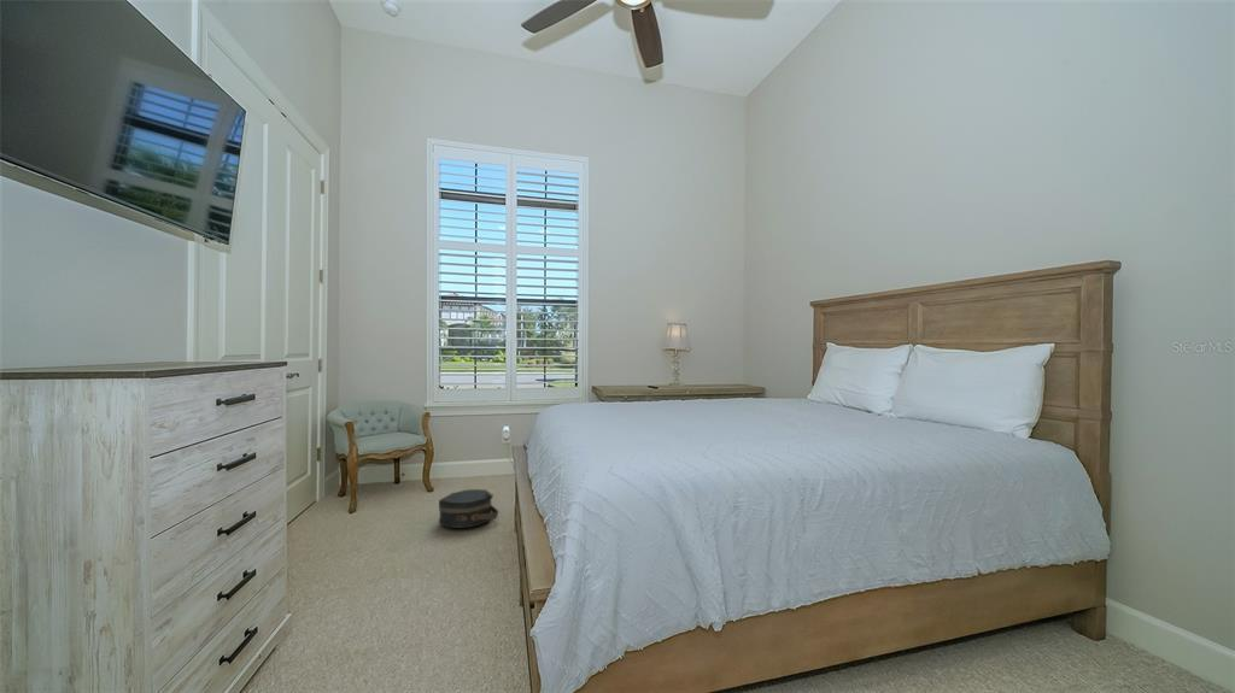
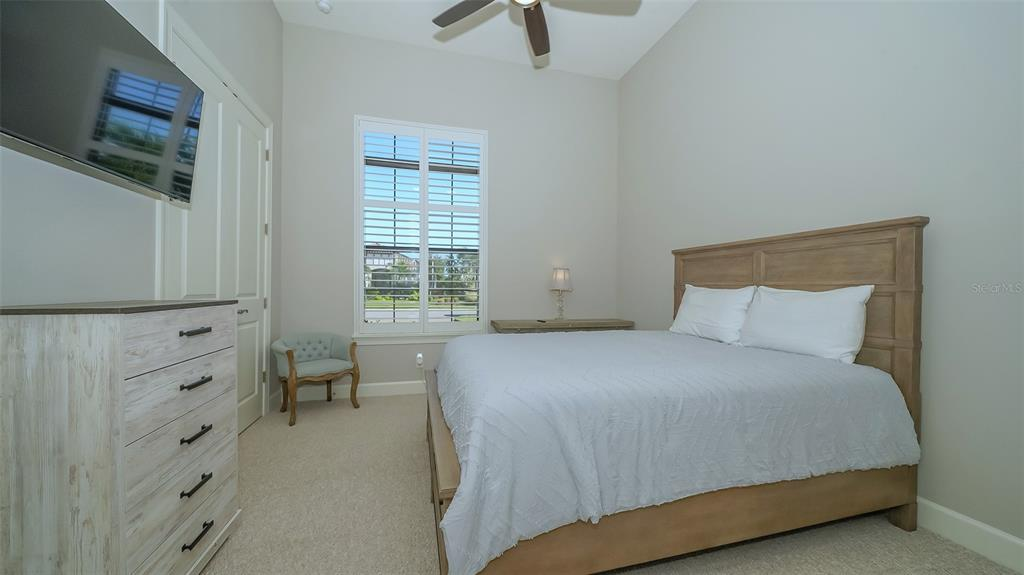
- hat box (470, 506)
